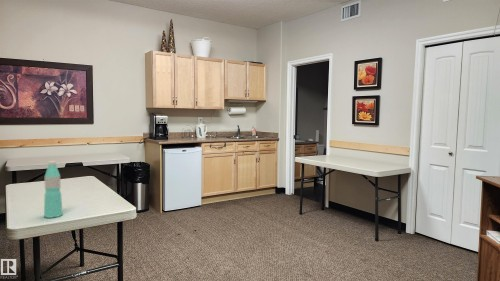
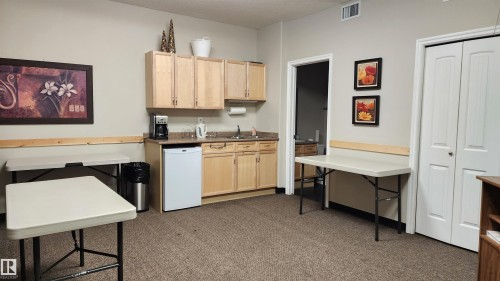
- water bottle (52, 188)
